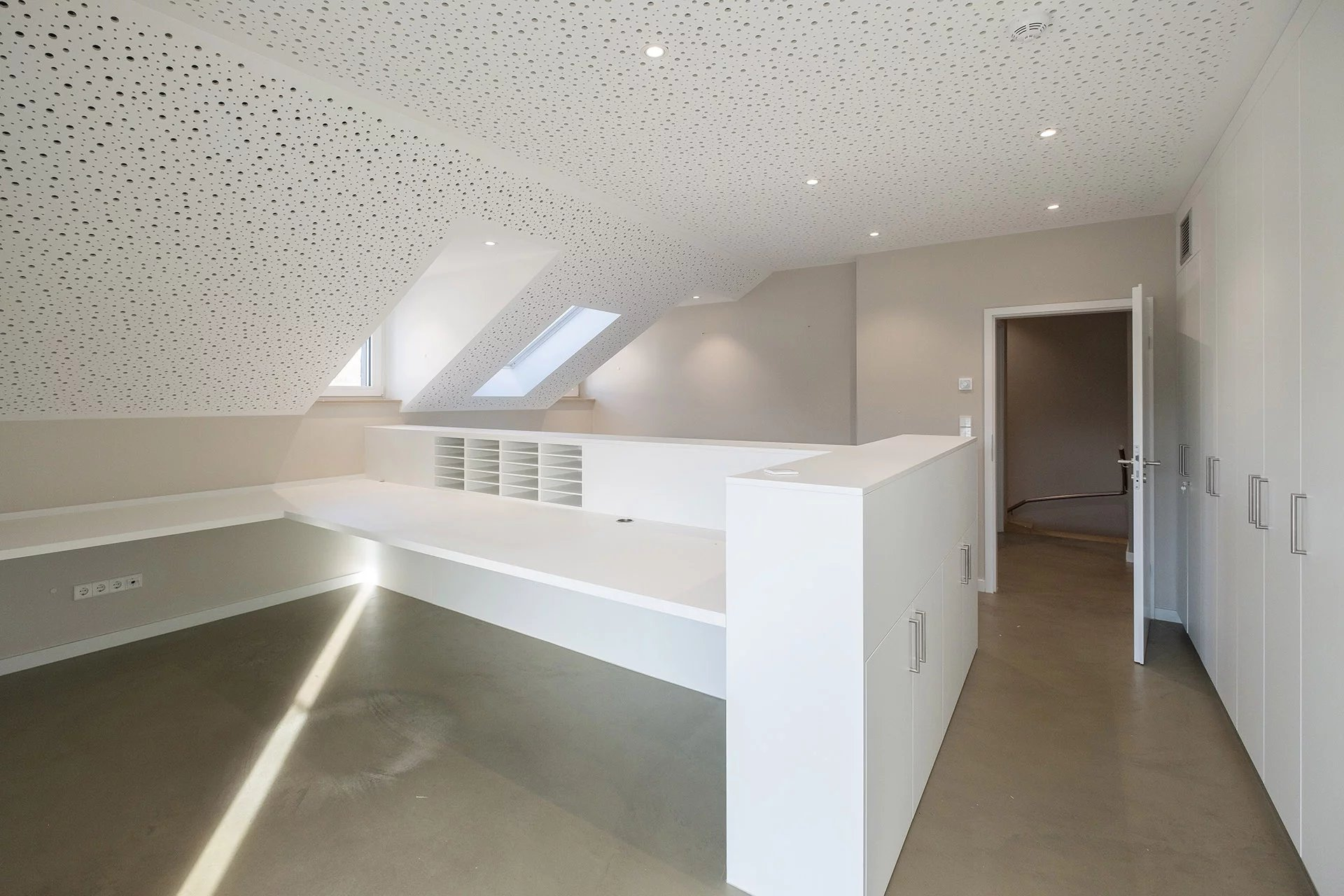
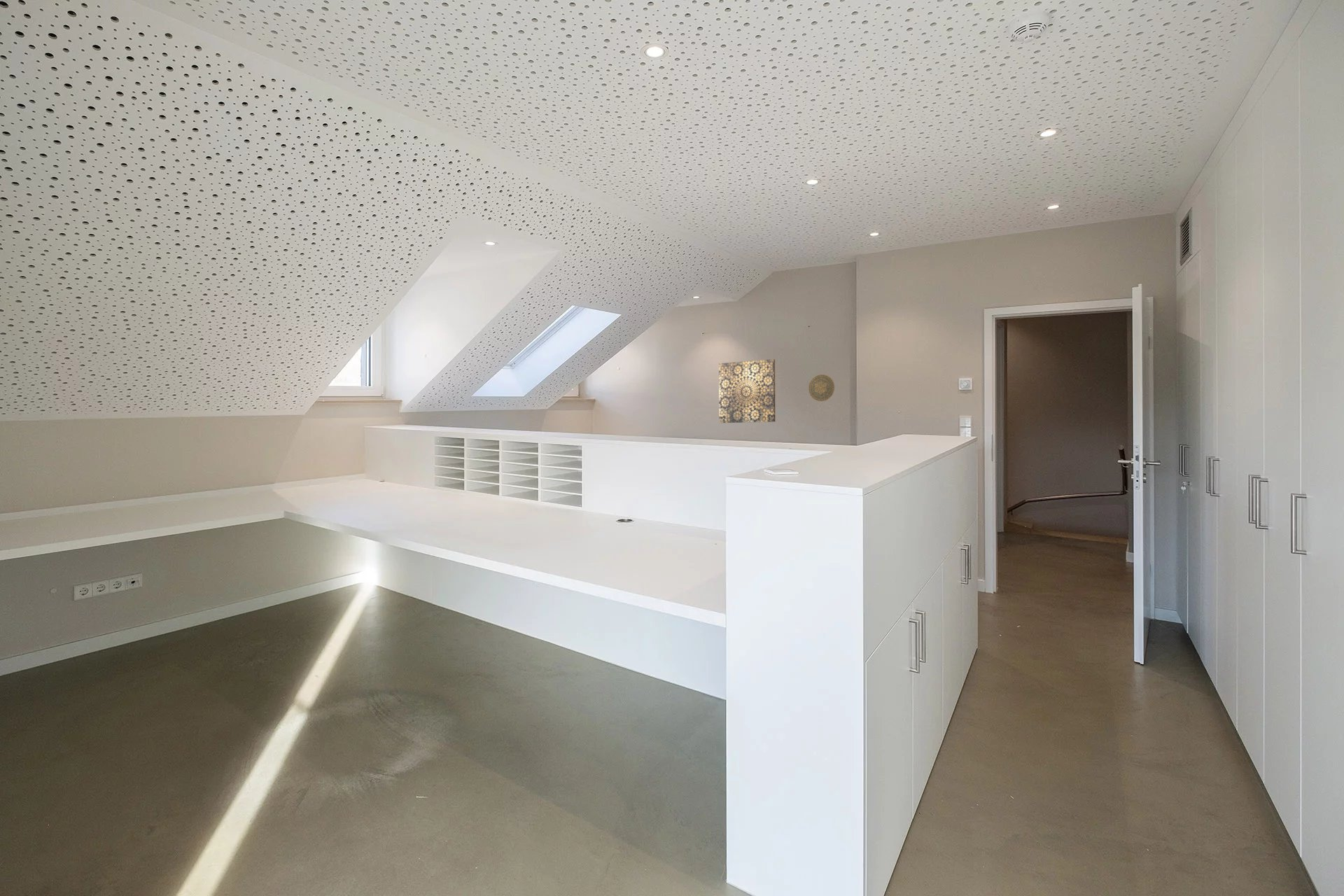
+ decorative plate (820, 387)
+ wall art (746, 391)
